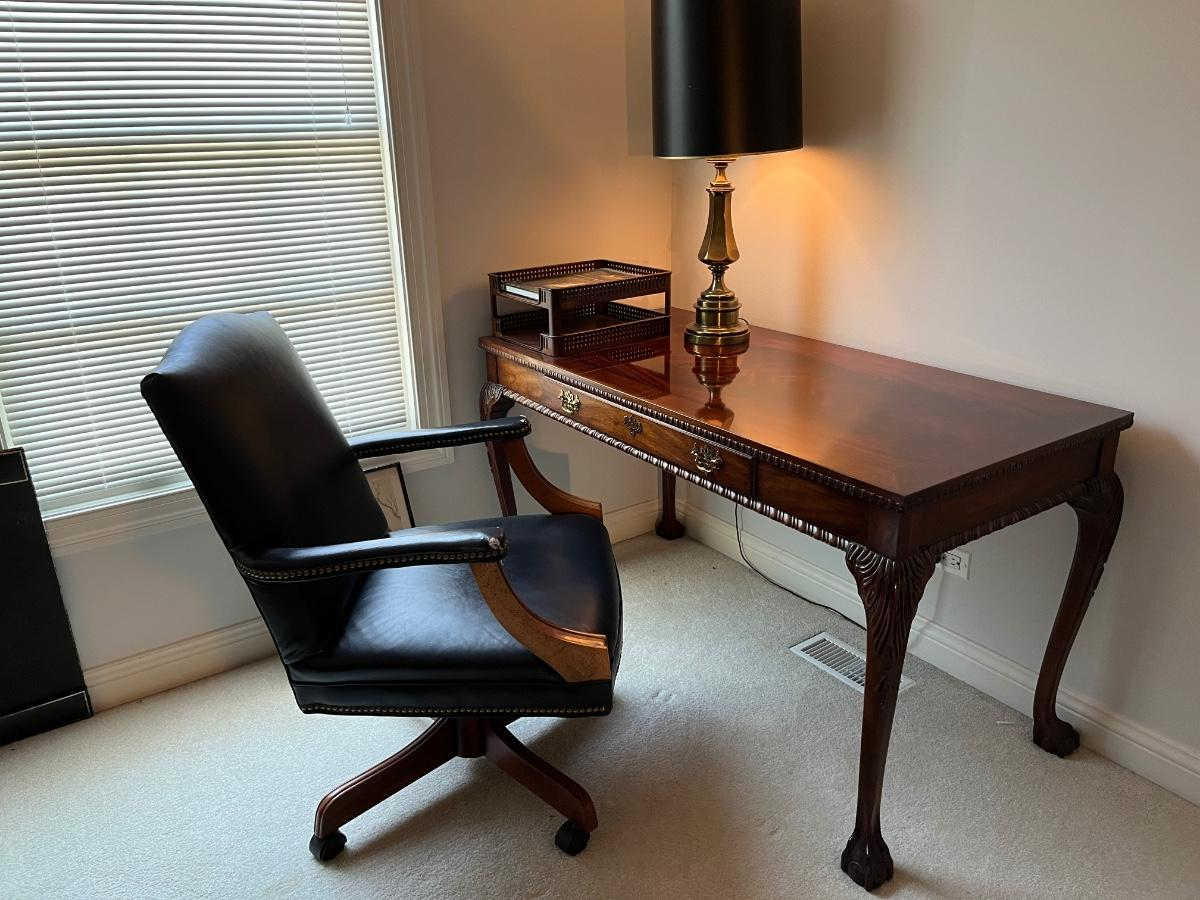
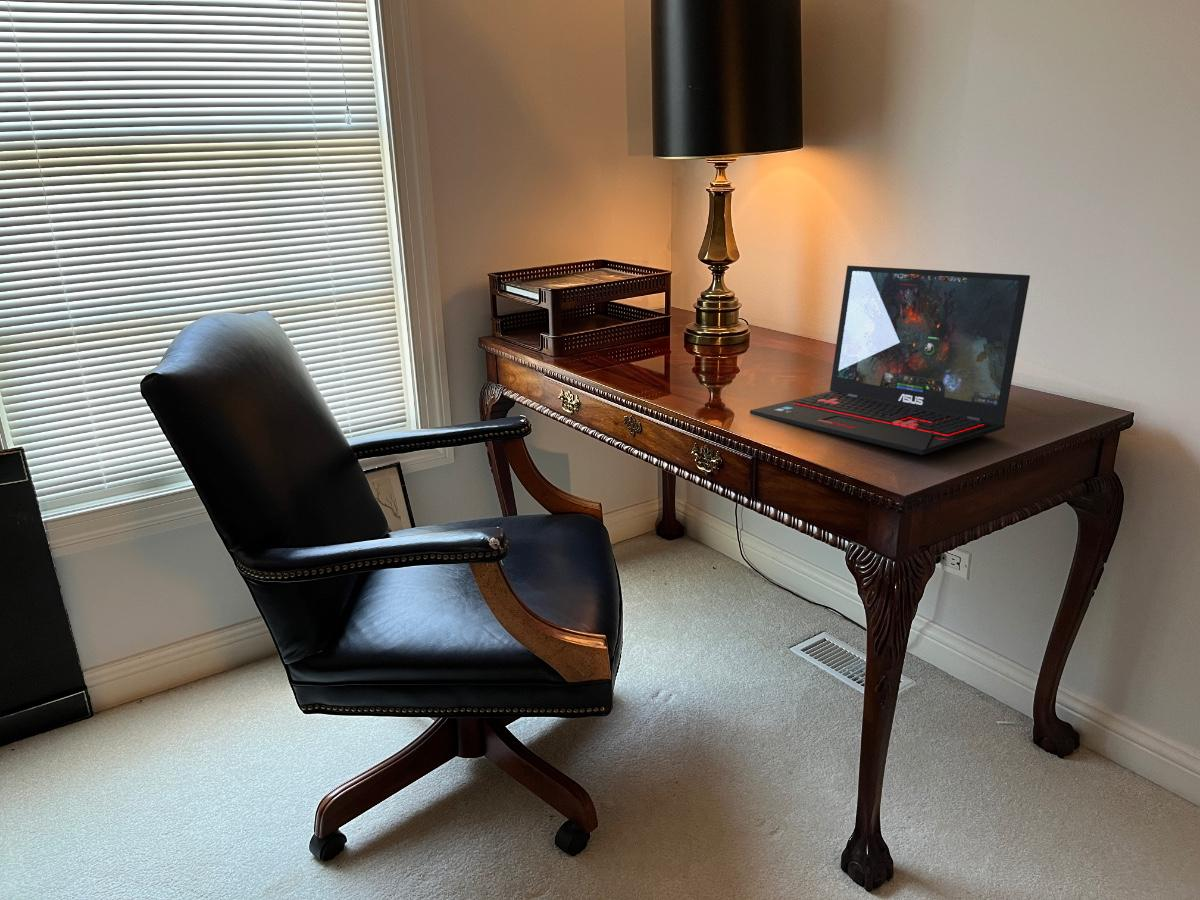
+ laptop (881, 350)
